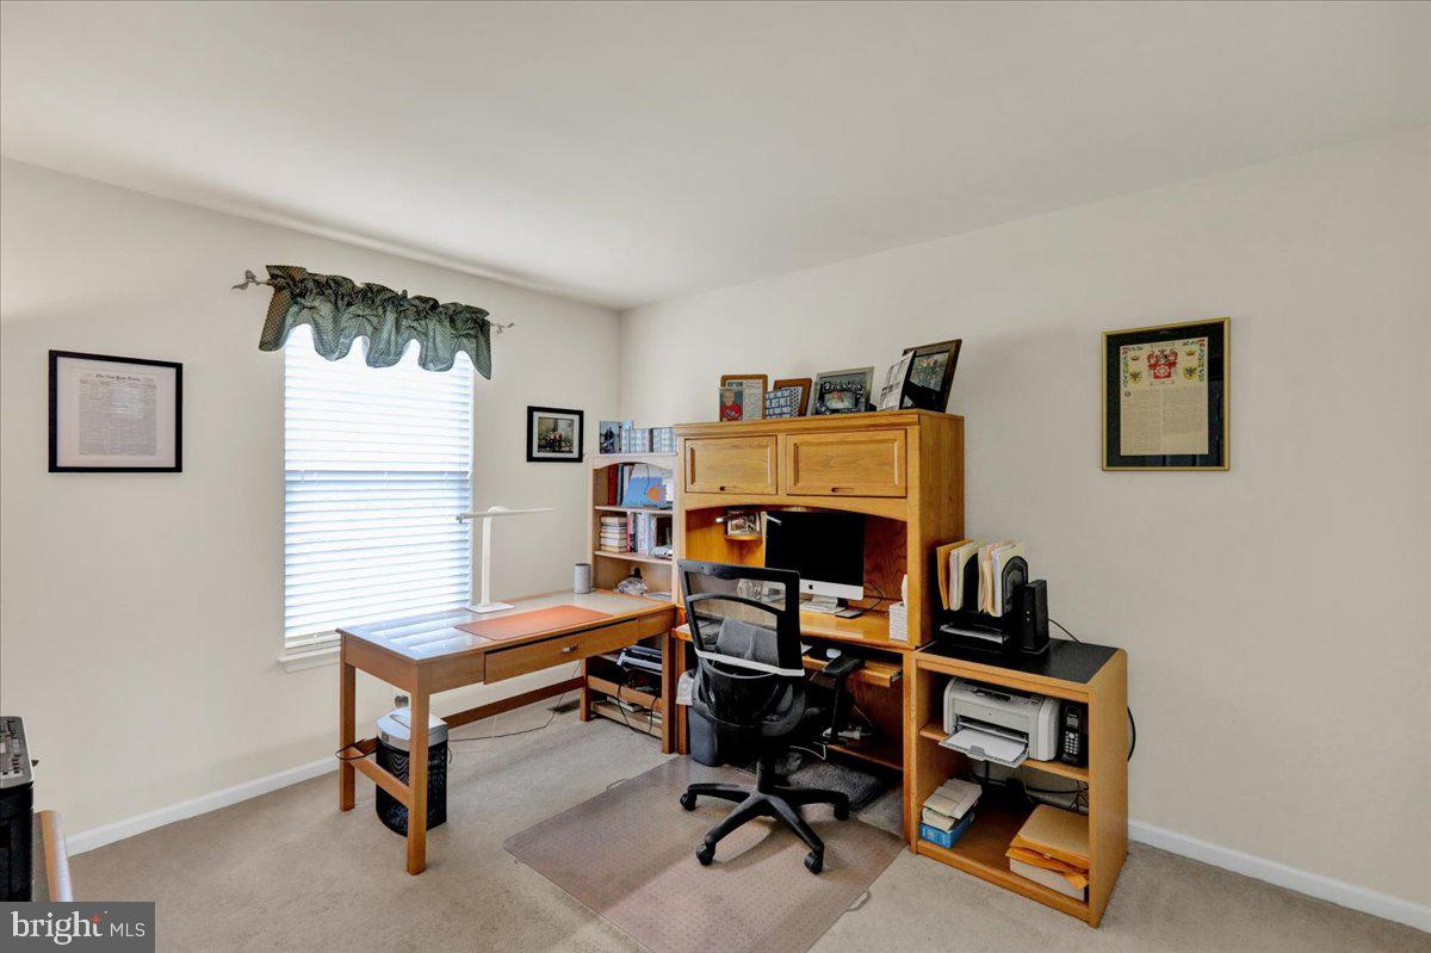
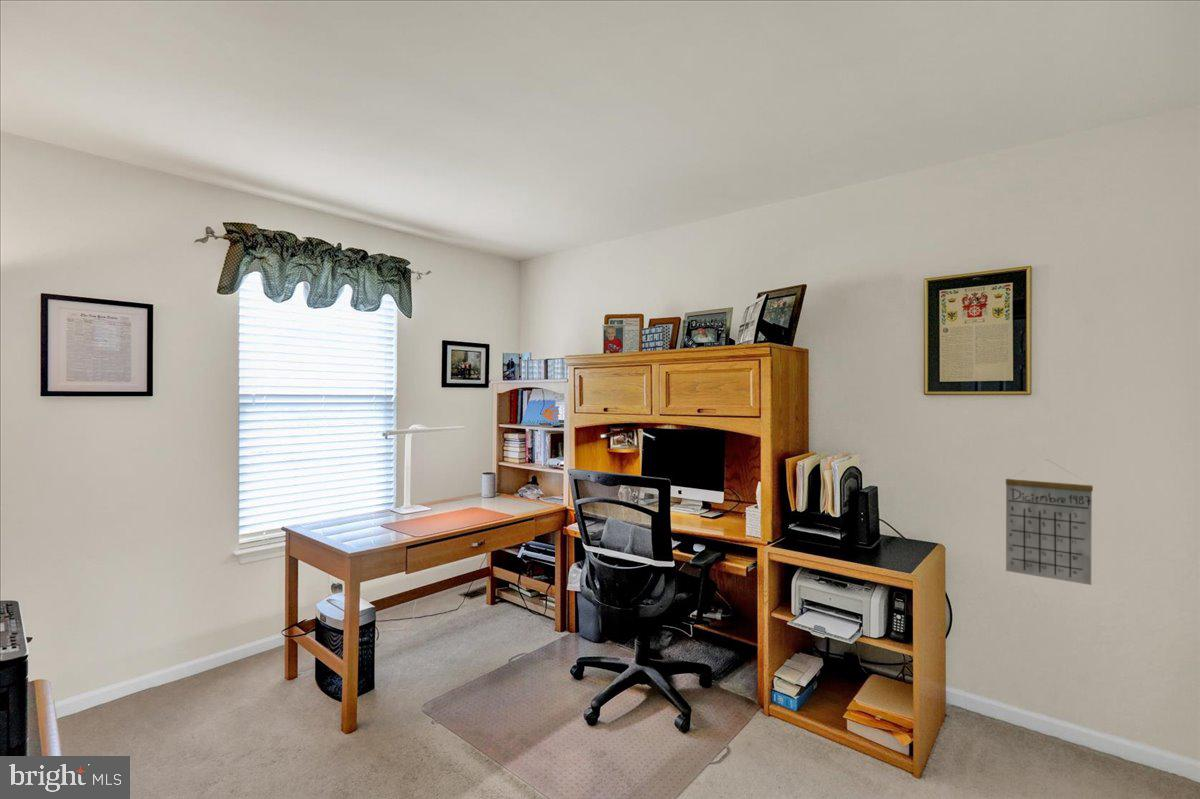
+ calendar (1047, 518)
